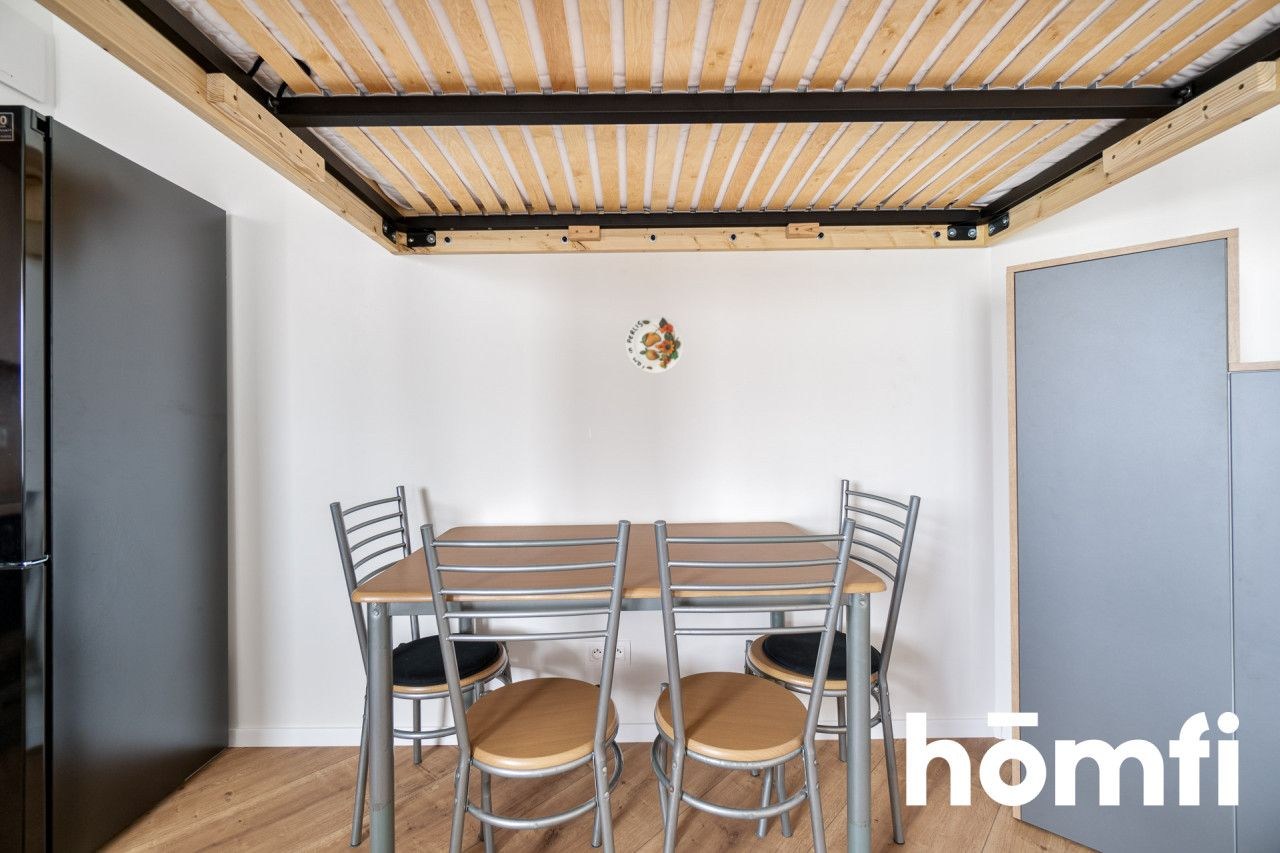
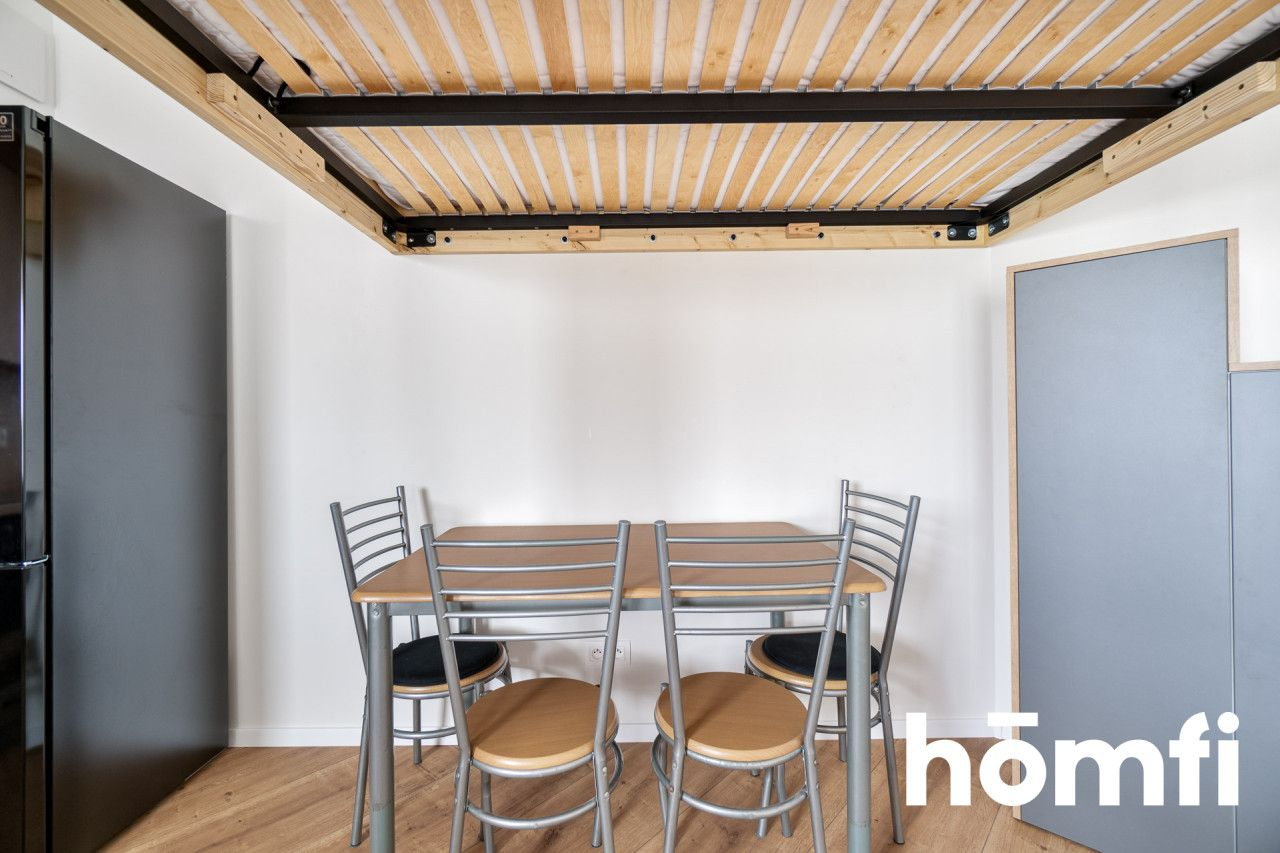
- decorative plate (654, 344)
